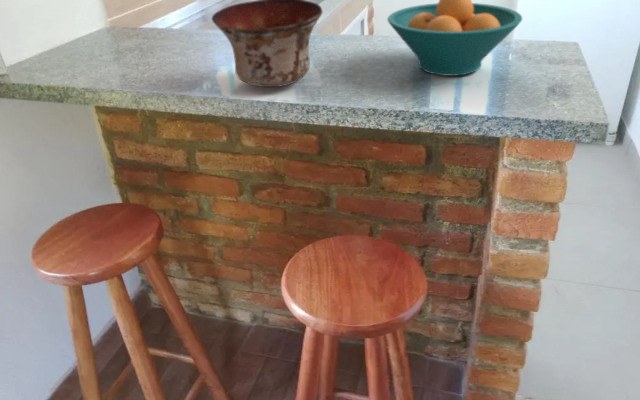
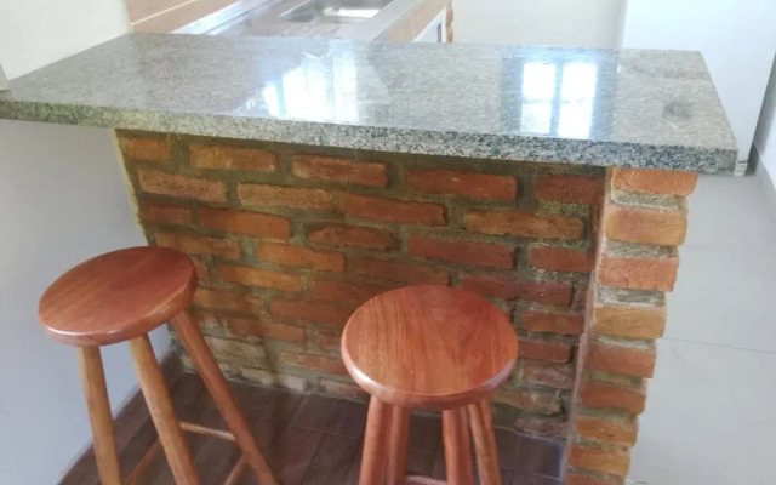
- fruit bowl (452, 30)
- bowl (270, 47)
